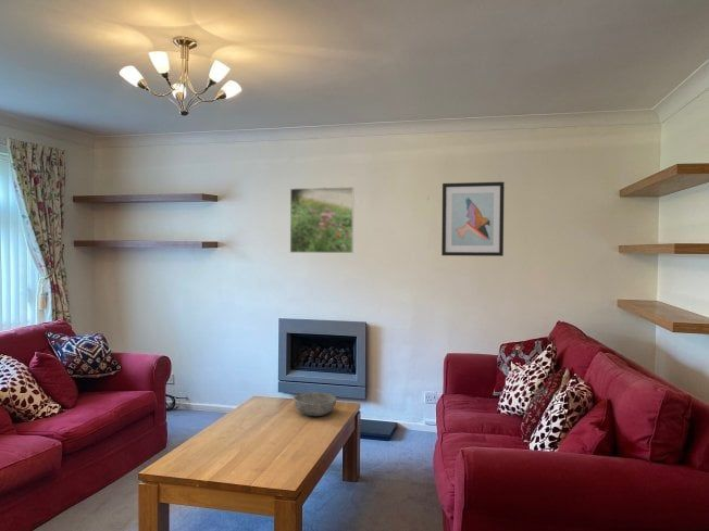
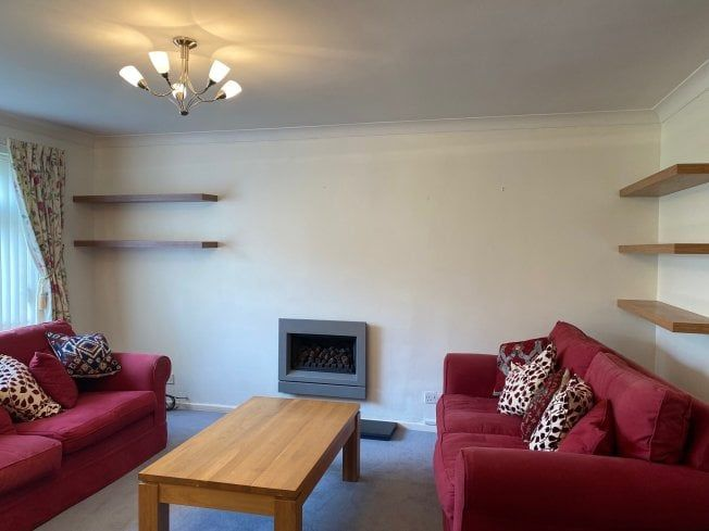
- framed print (321, 220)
- bowl (314, 405)
- wall art (472, 219)
